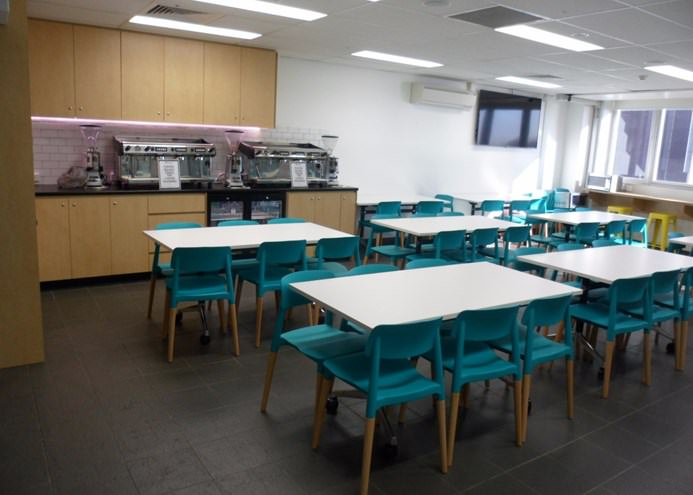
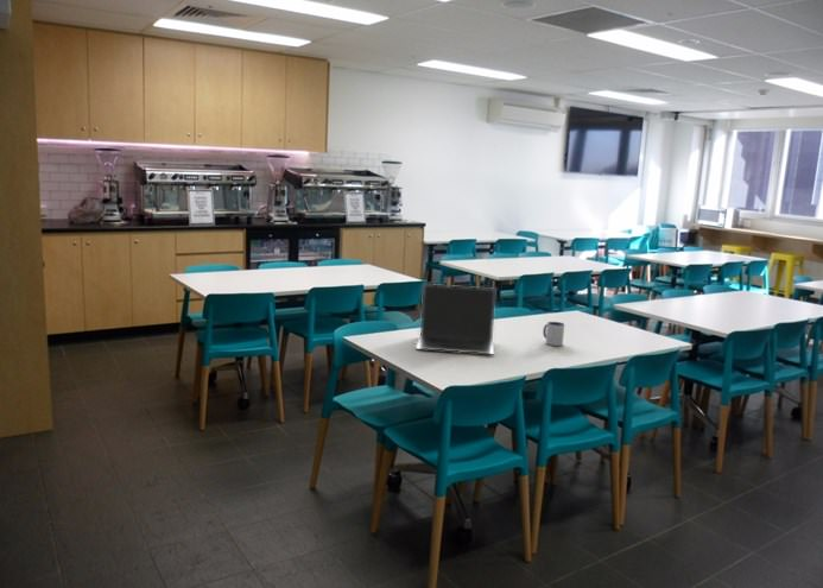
+ mug (552, 333)
+ laptop (456, 317)
